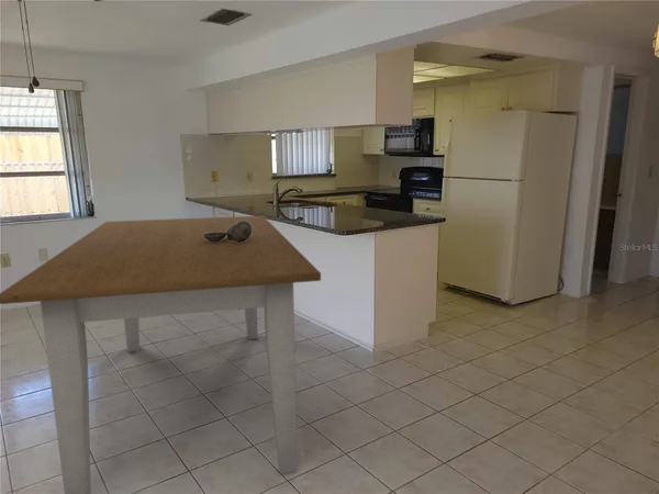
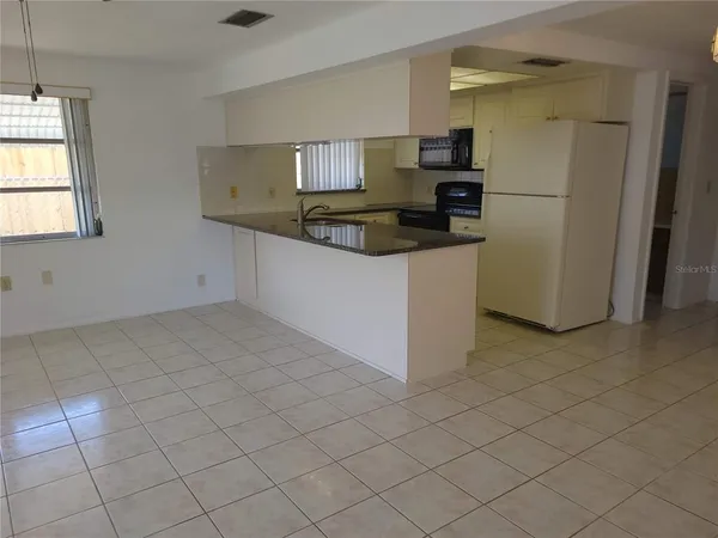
- table (186, 313)
- decorative bowl (231, 229)
